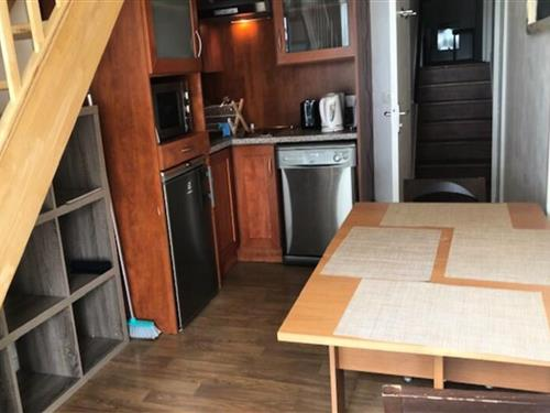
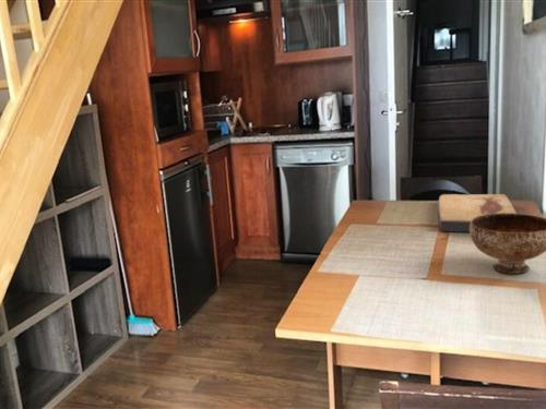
+ bowl (510, 244)
+ fish fossil (475, 210)
